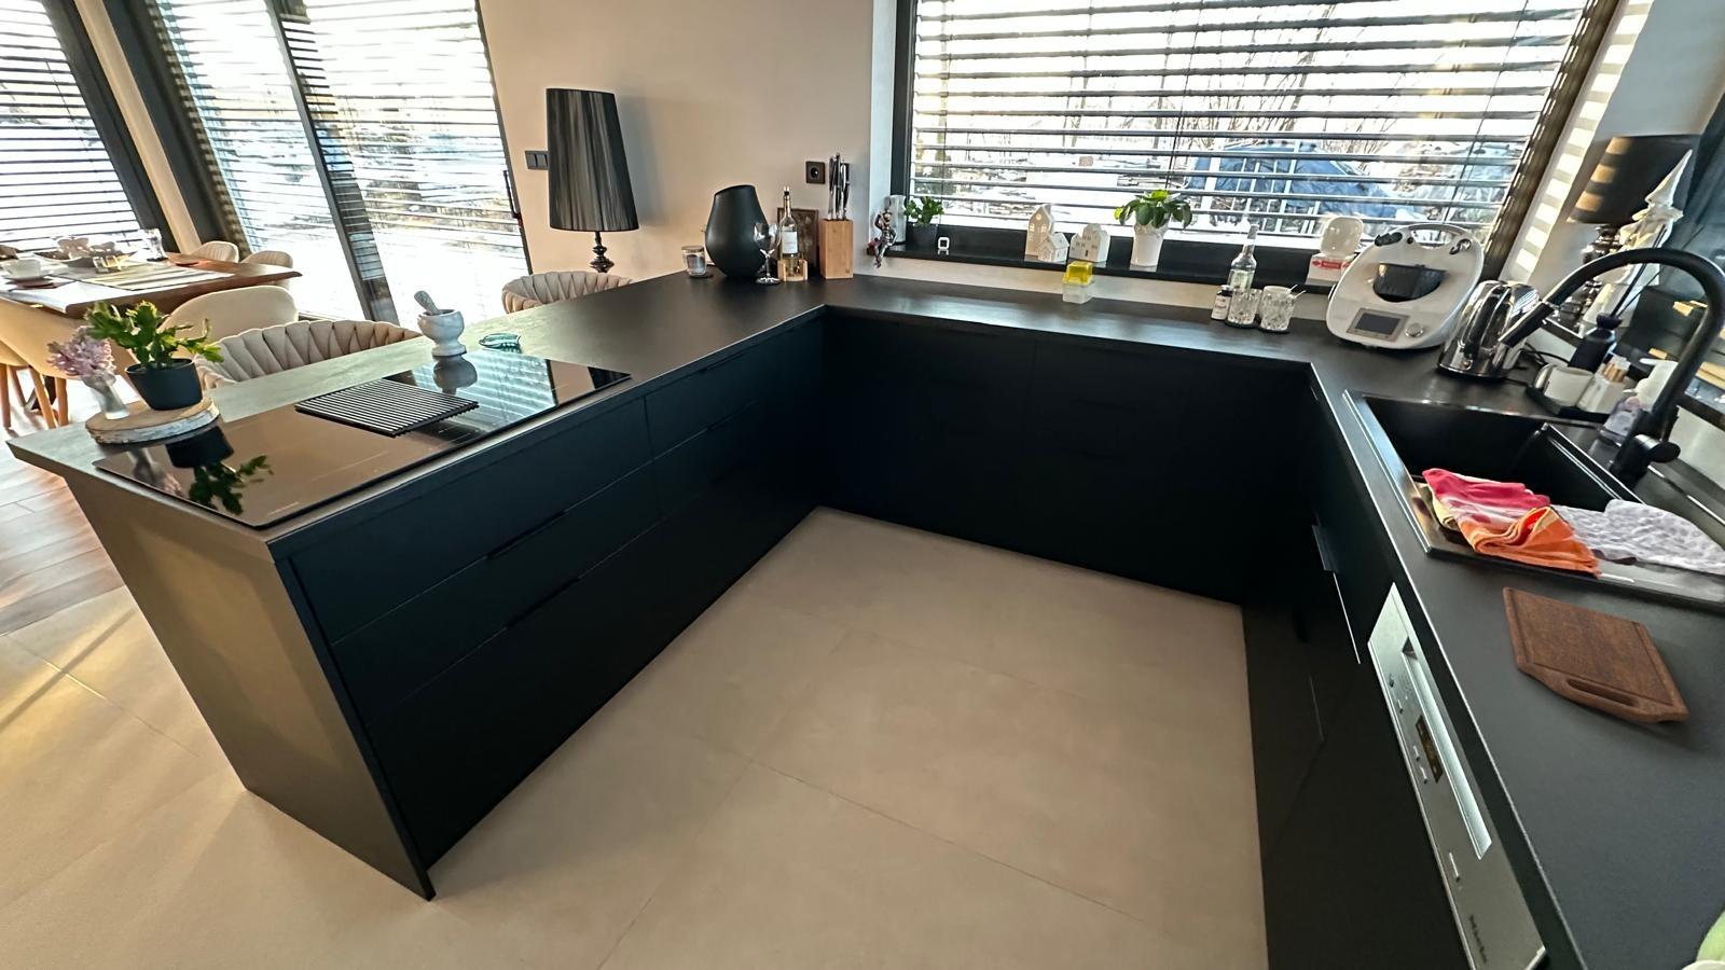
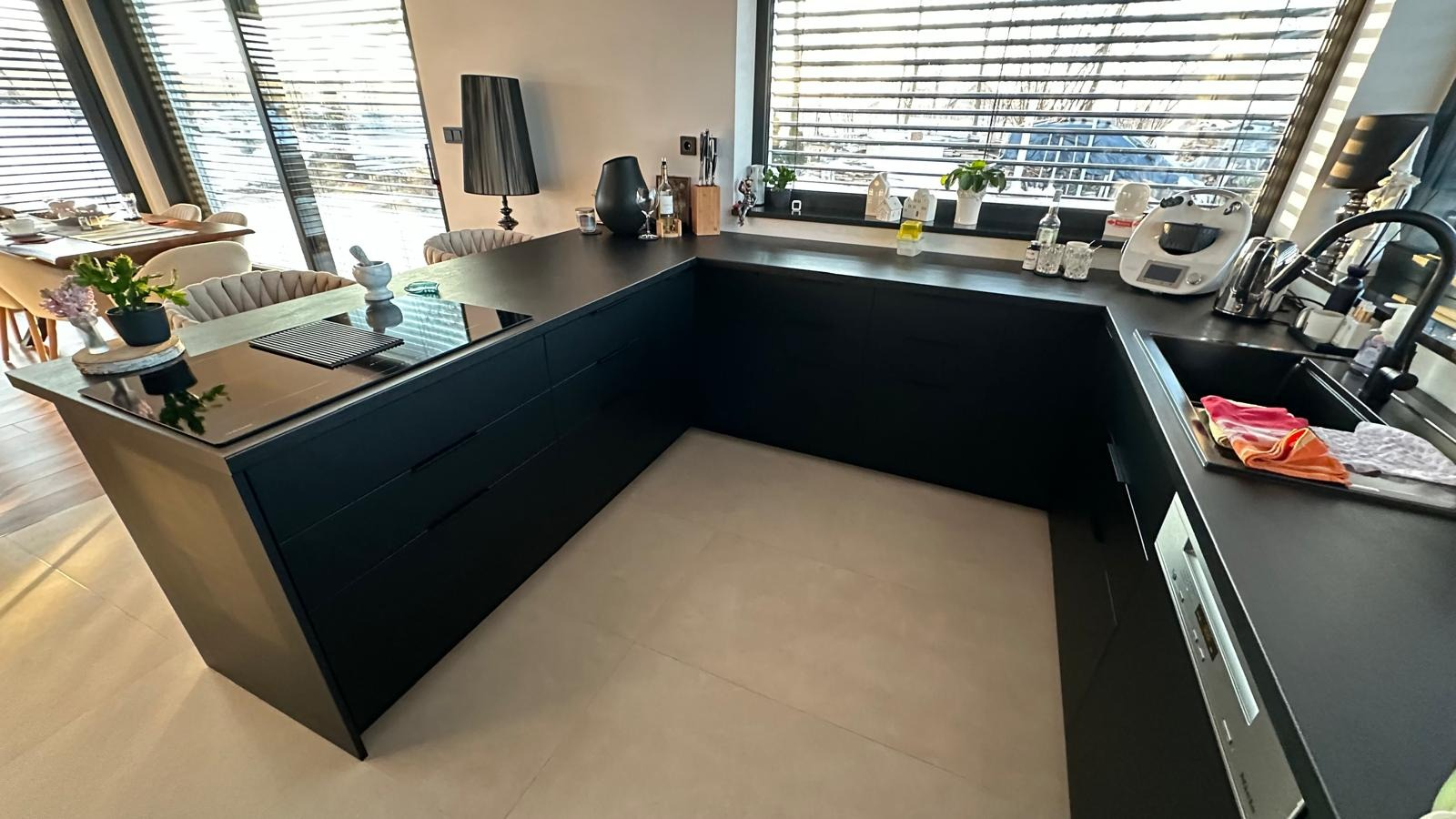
- cutting board (1585, 651)
